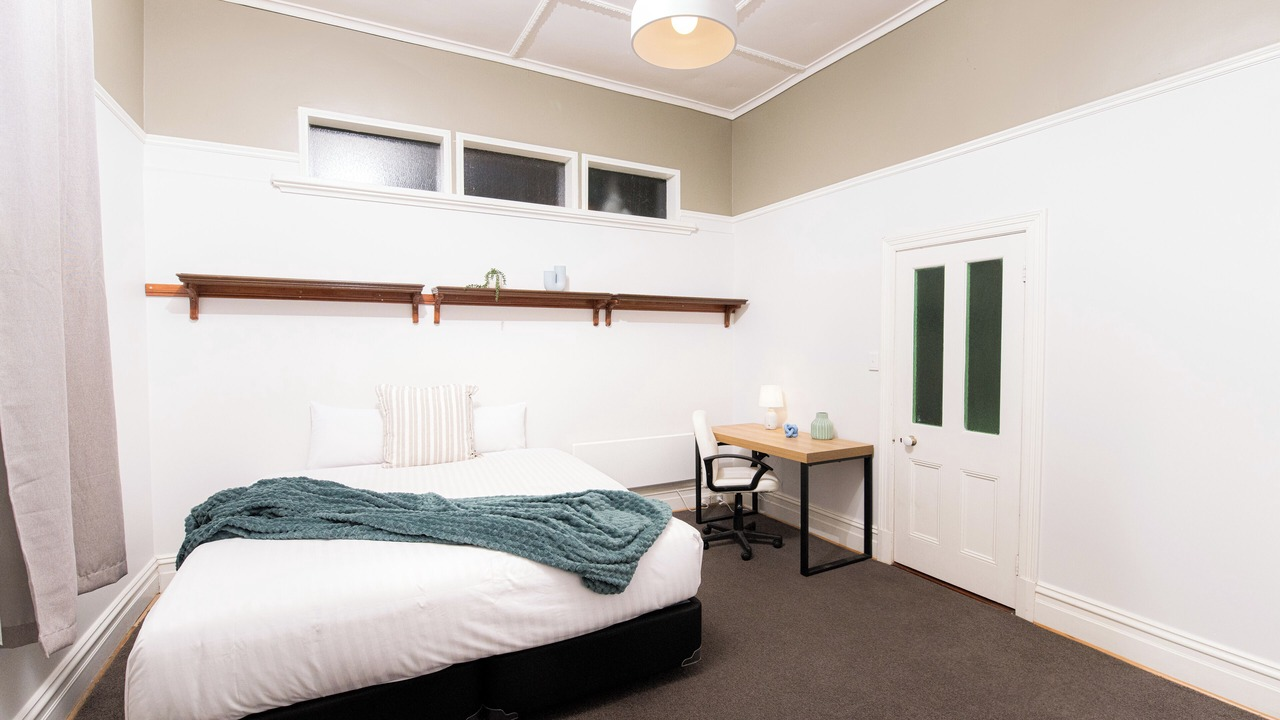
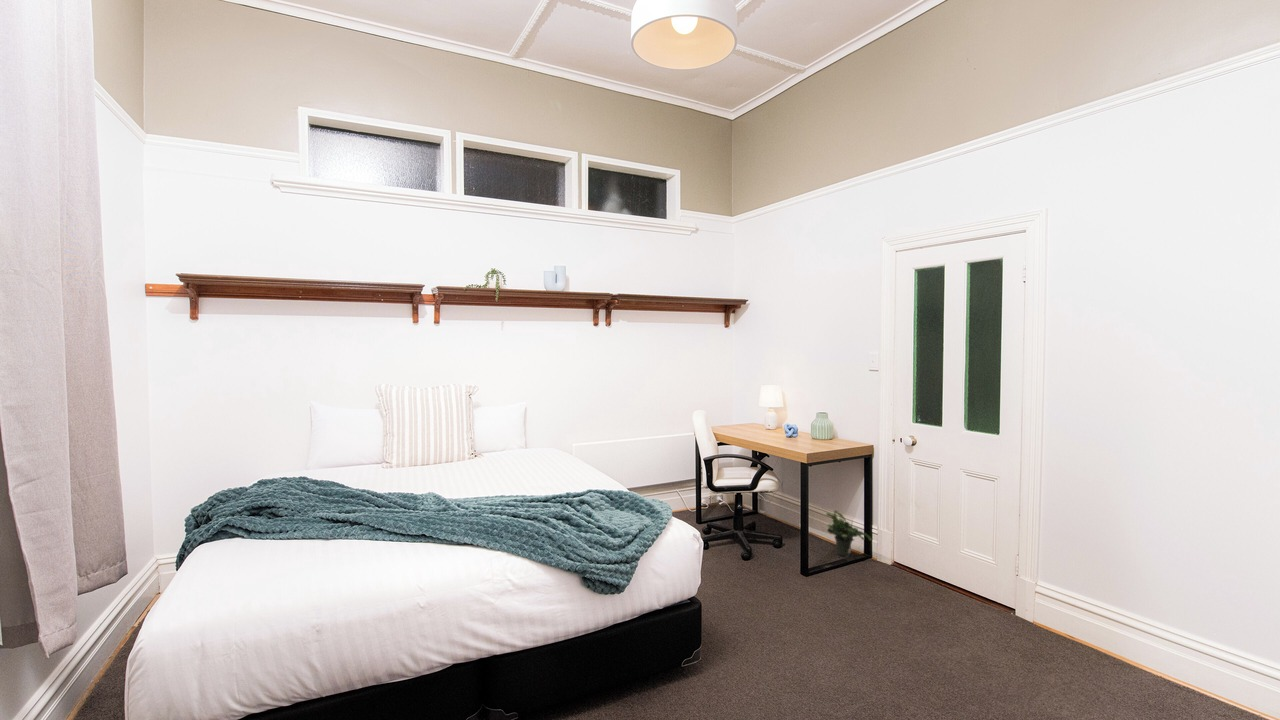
+ potted plant (844, 534)
